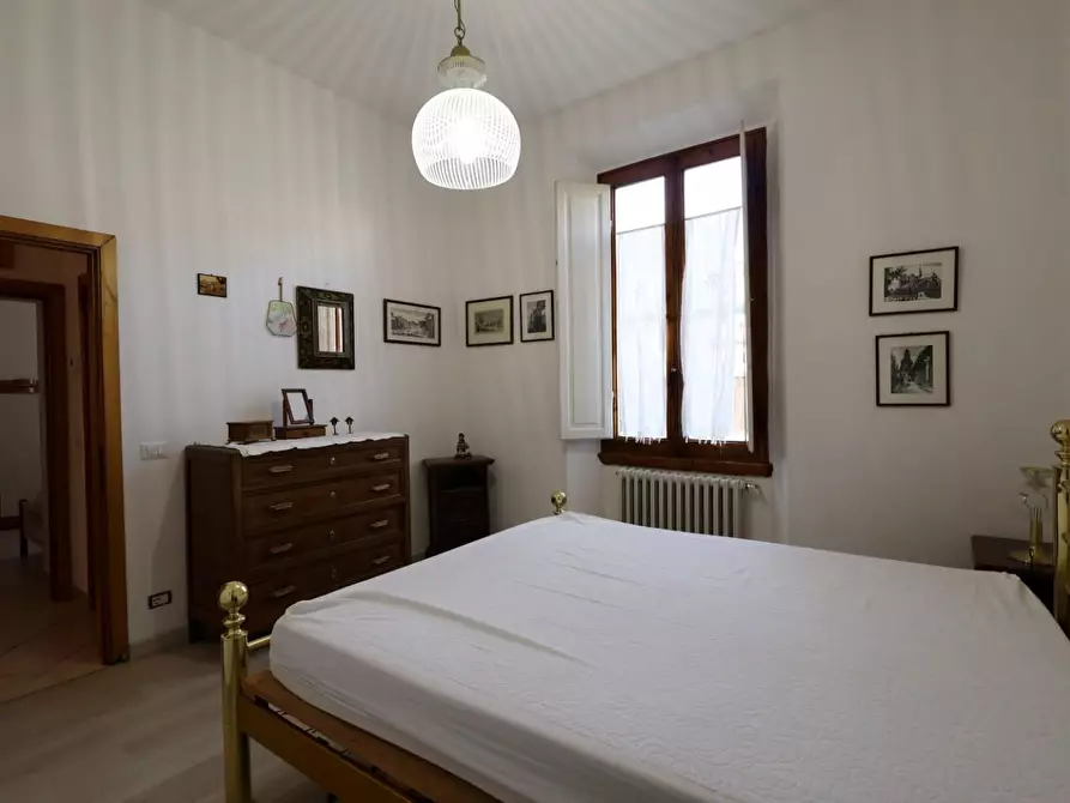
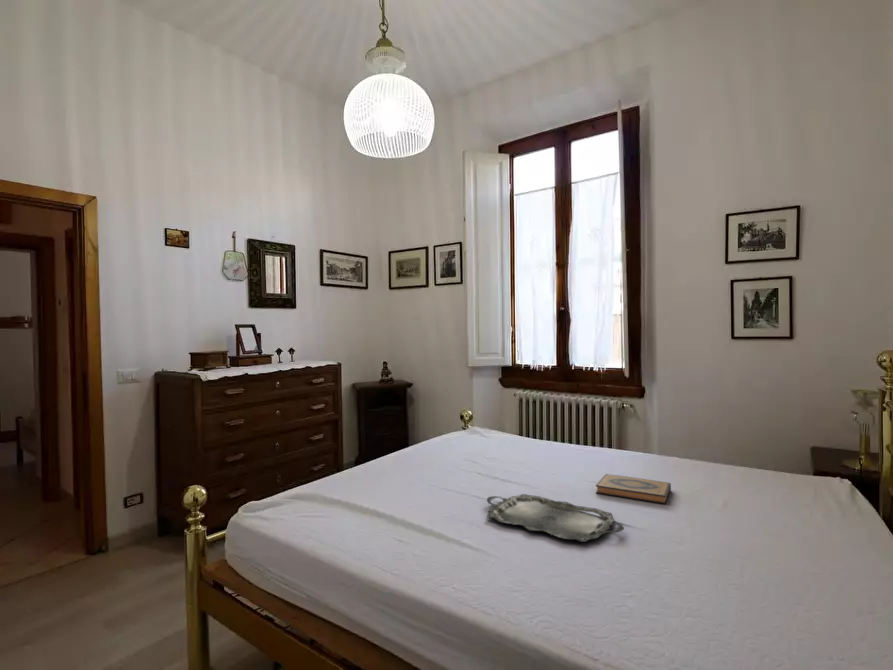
+ serving tray (549, 515)
+ hardback book (633, 487)
